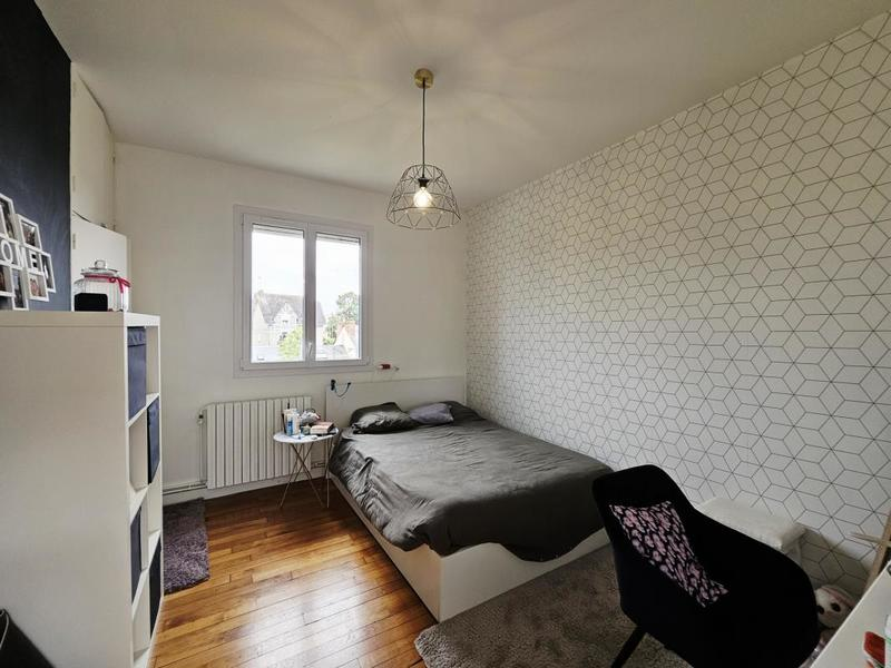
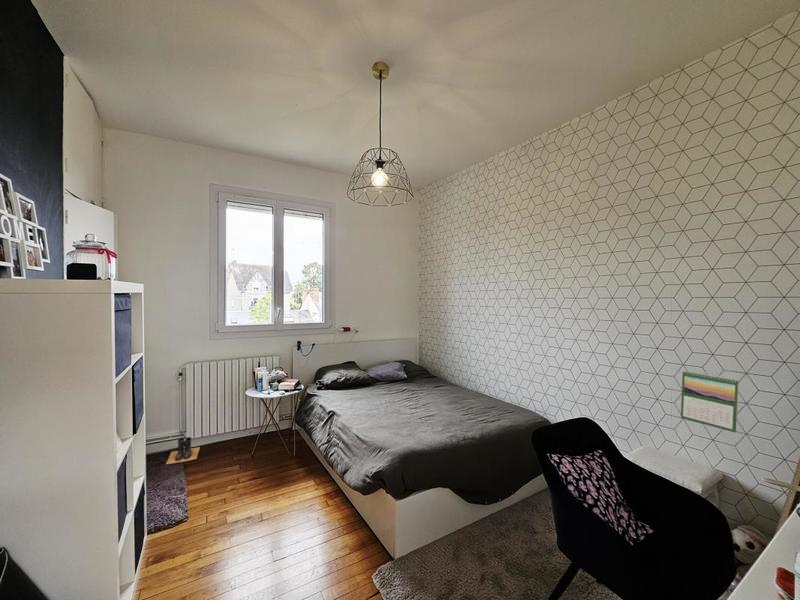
+ boots (183, 448)
+ calendar (708, 399)
